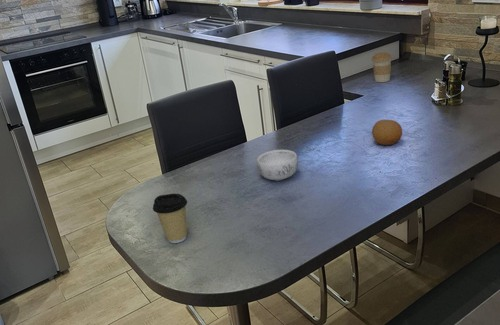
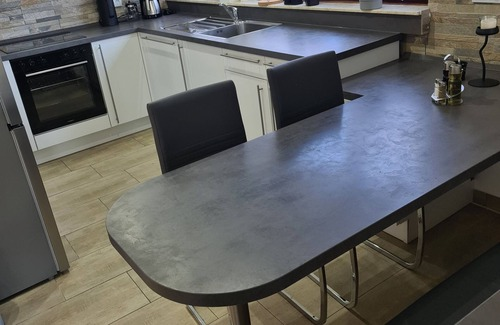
- coffee cup (173, 218)
- fruit (387, 131)
- decorative bowl (279, 164)
- coffee cup (381, 67)
